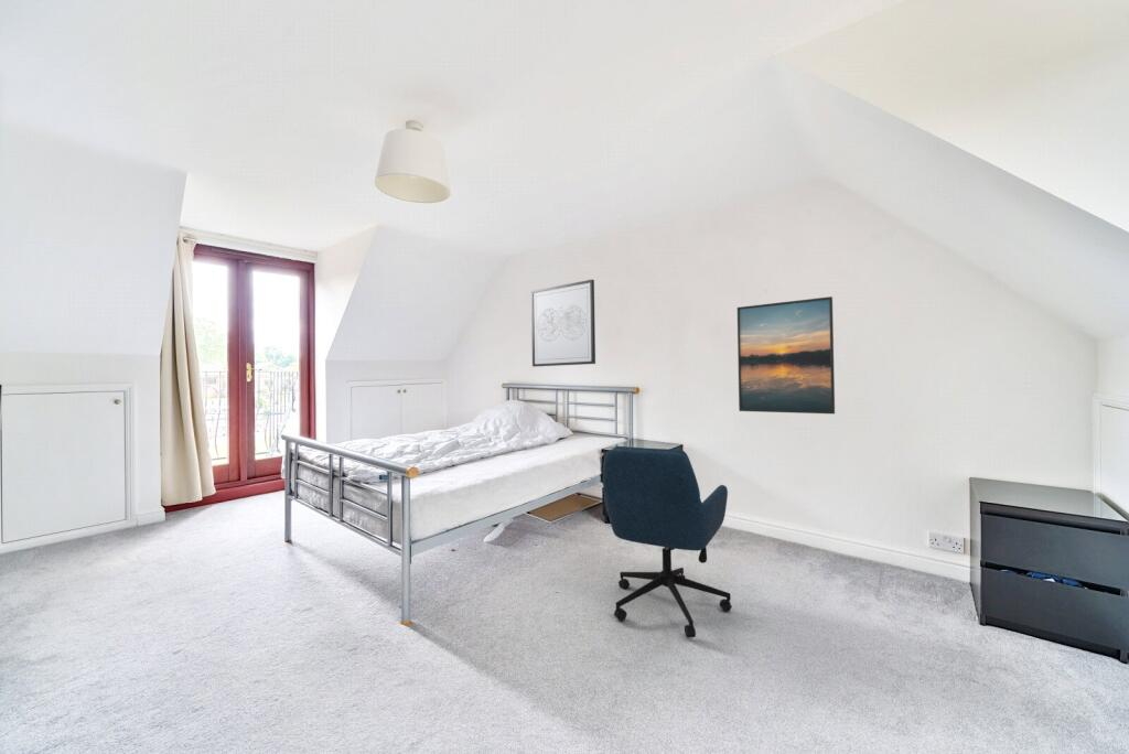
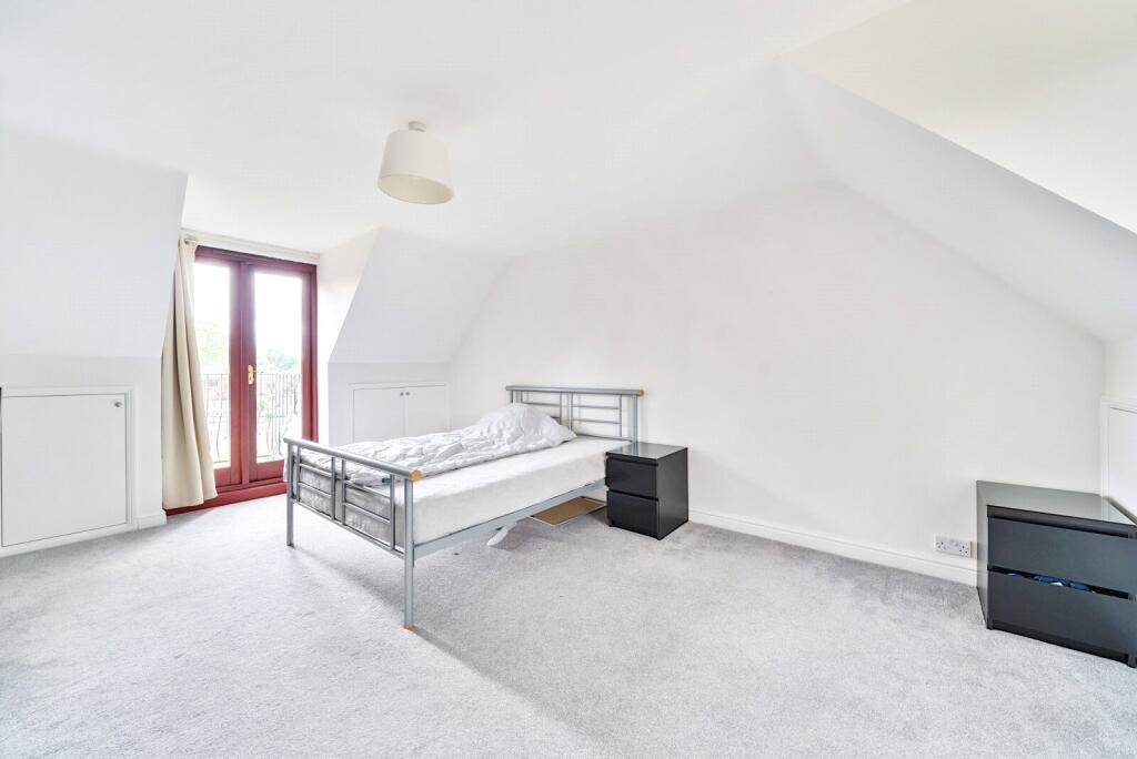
- wall art (561, 325)
- office chair (665, 524)
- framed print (783, 357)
